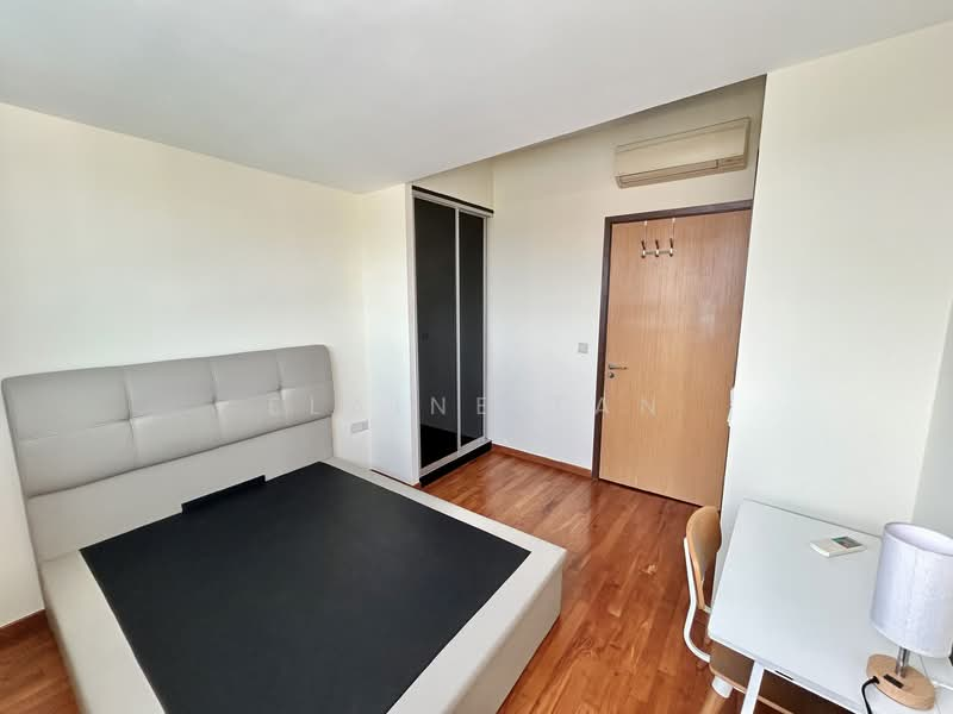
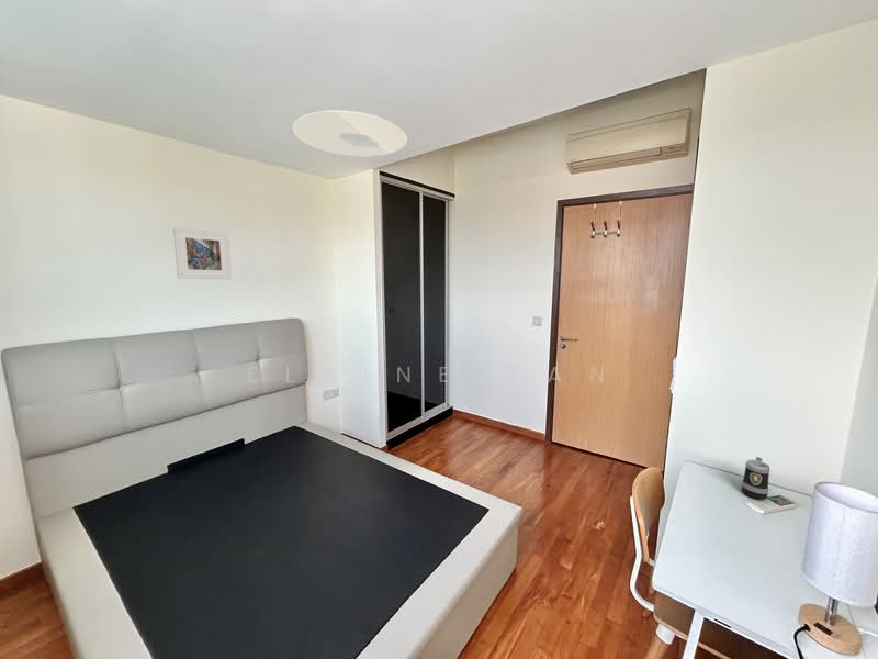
+ ceiling light (351, 131)
+ mug (756, 477)
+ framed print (203, 254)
